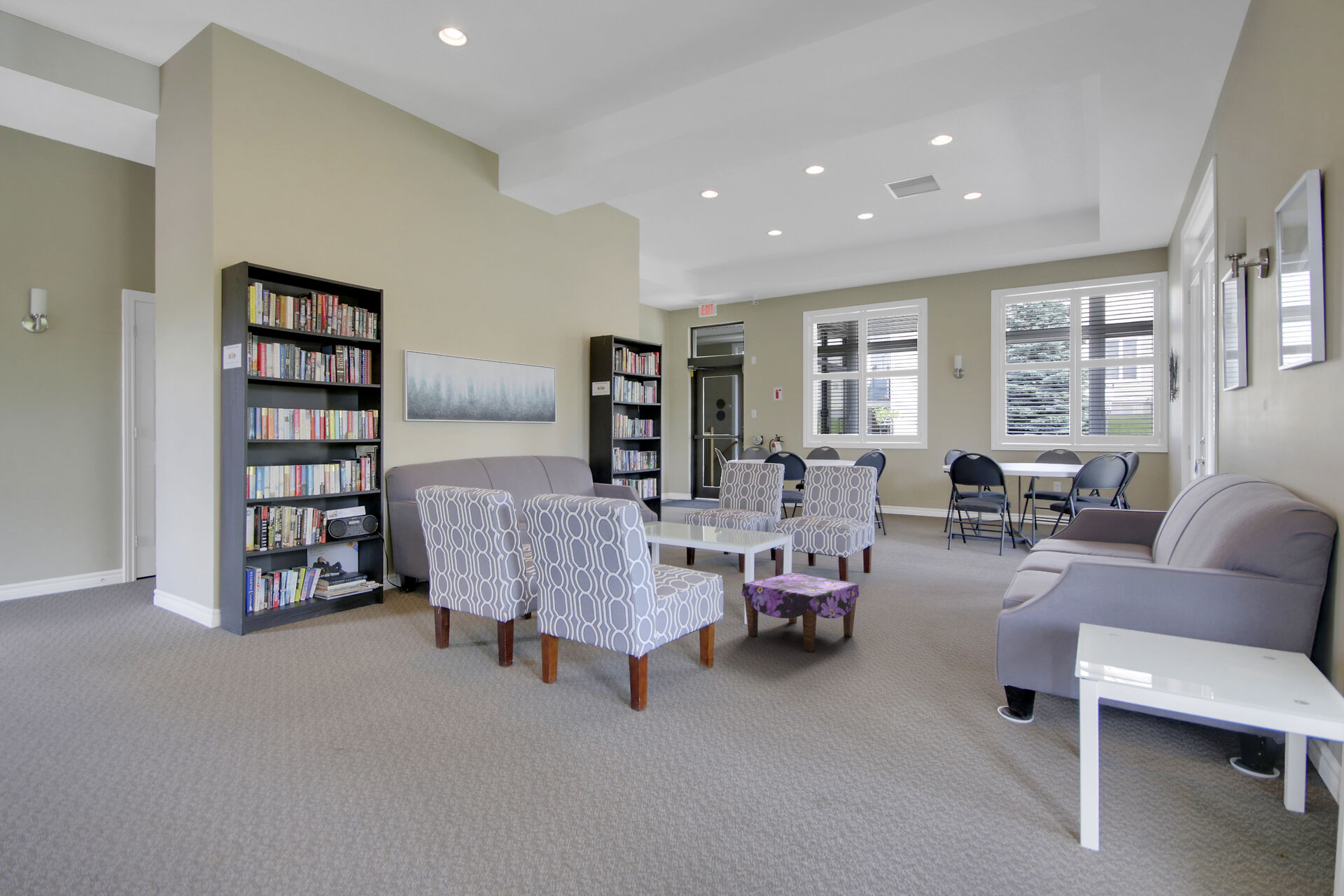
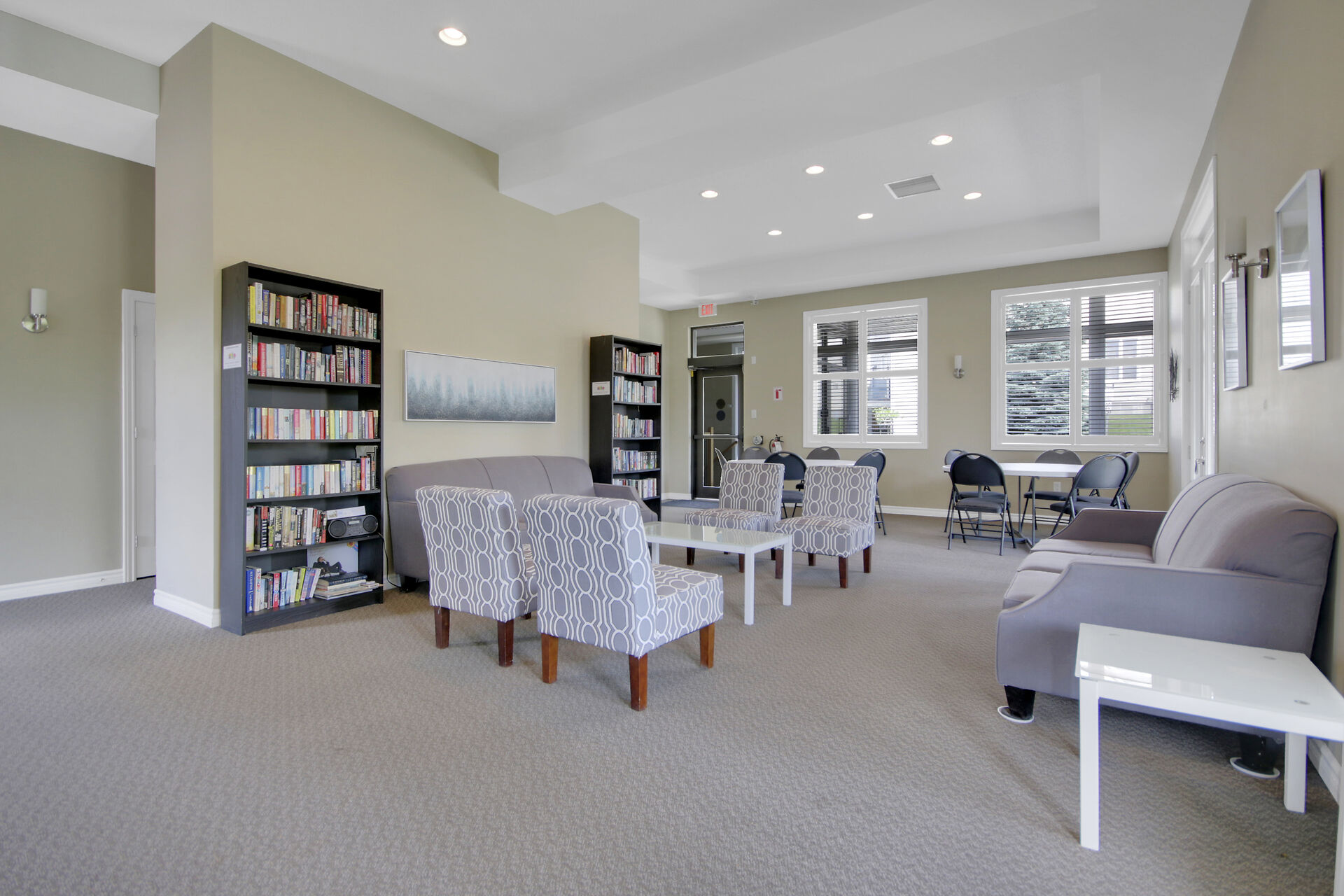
- ottoman (800, 608)
